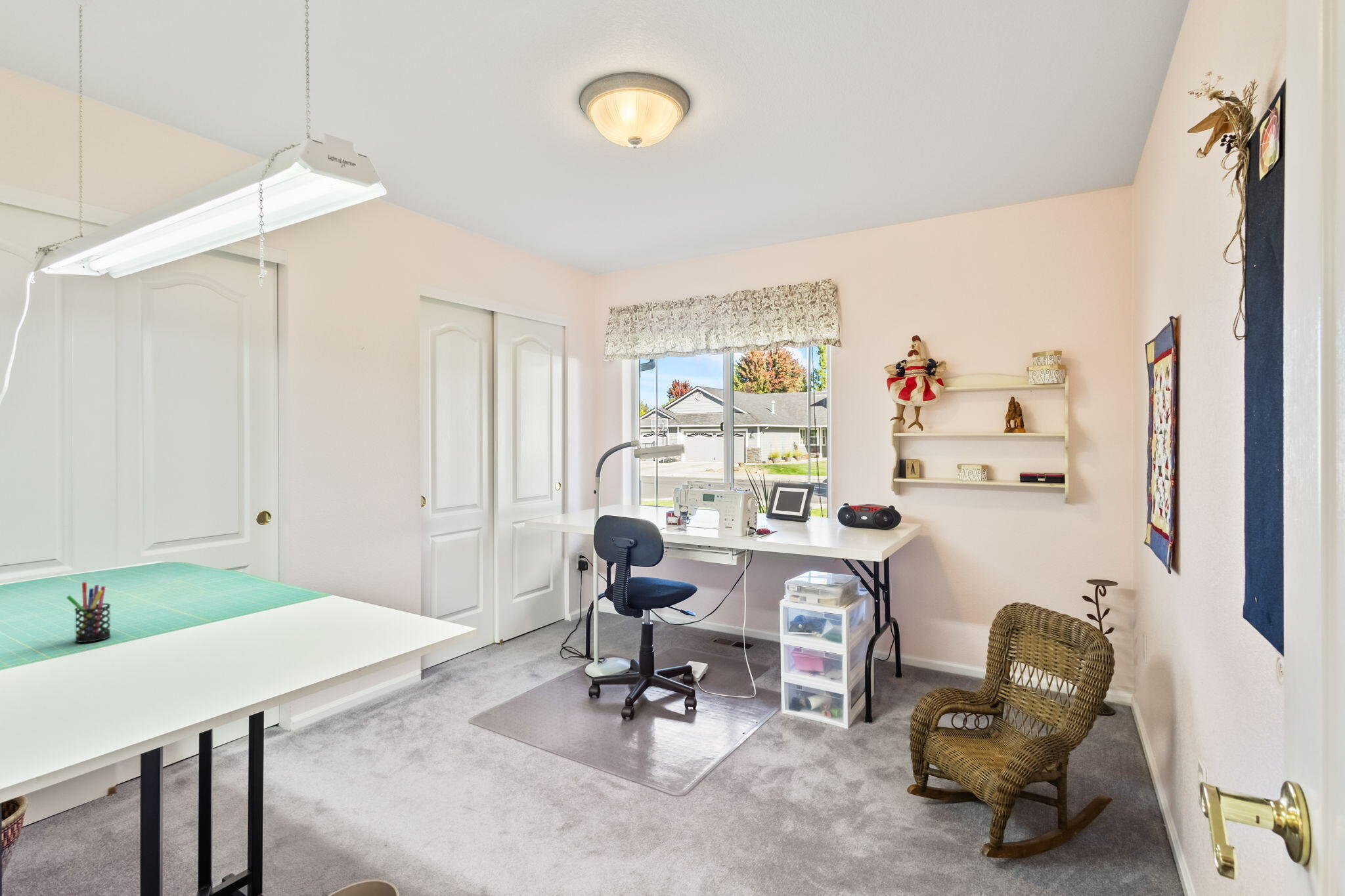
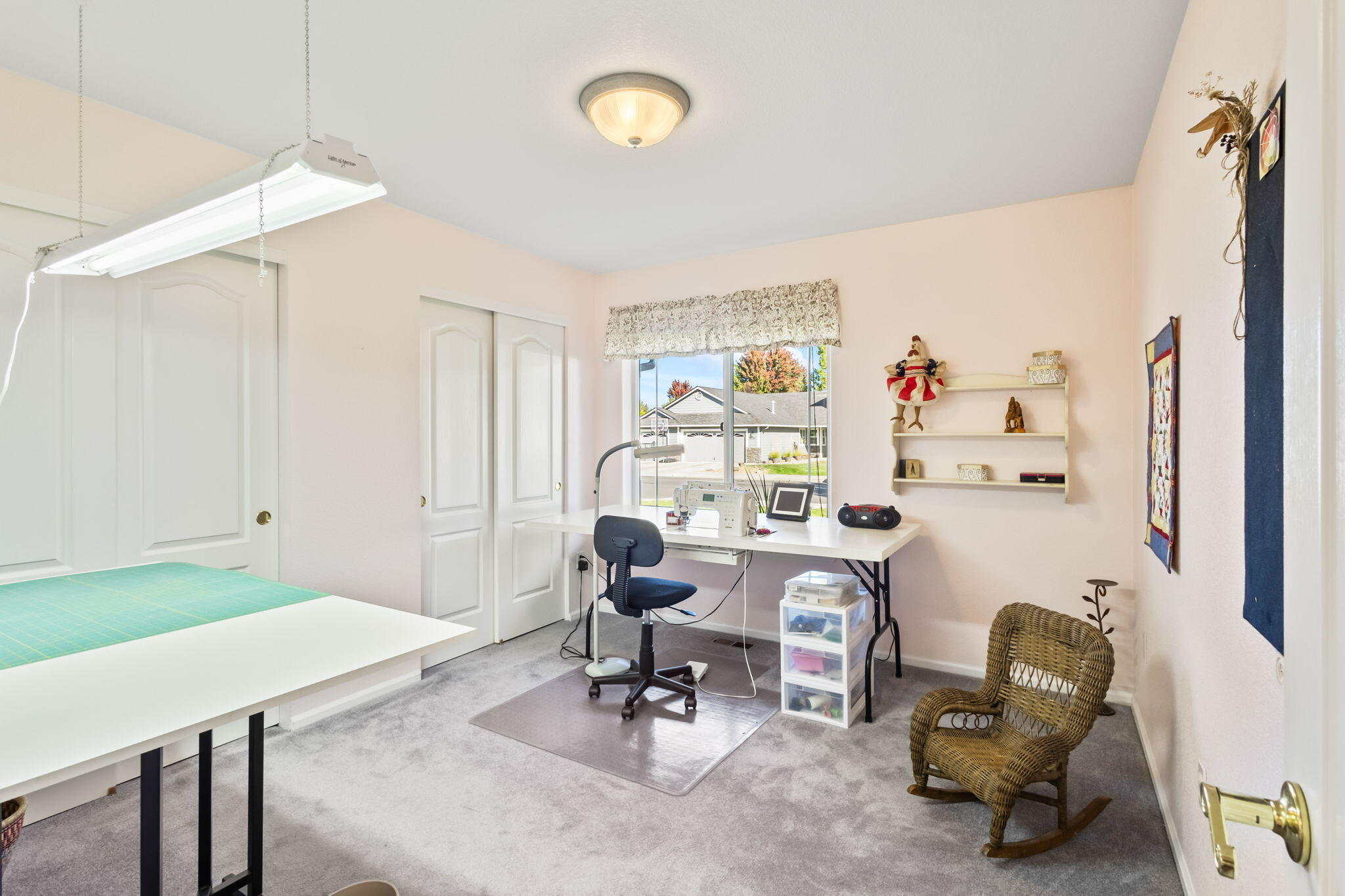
- pen holder (88, 611)
